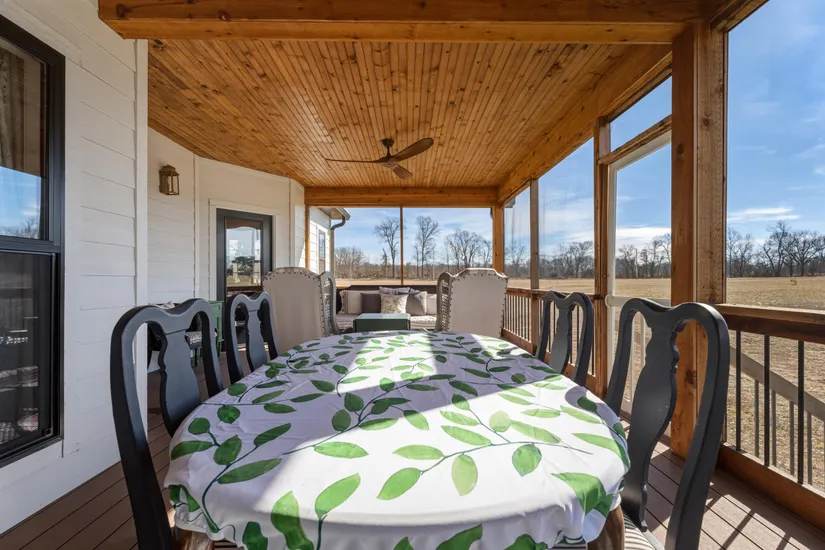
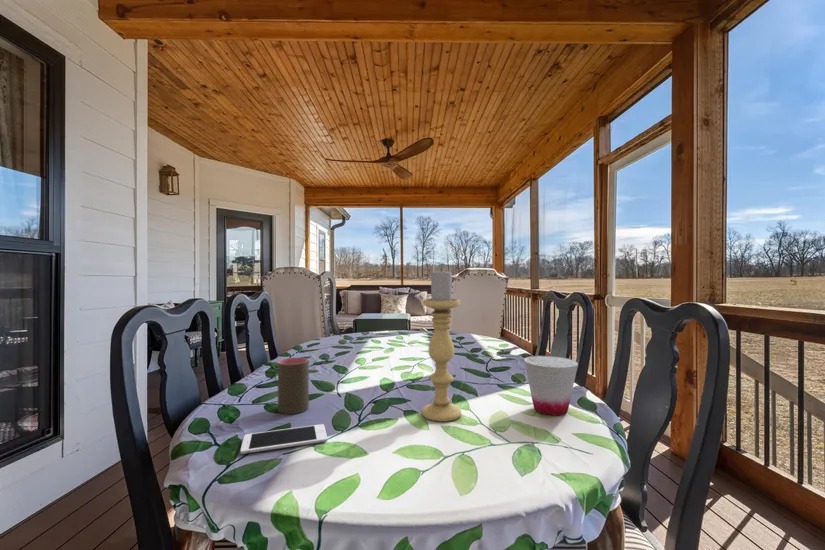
+ cup (293, 384)
+ candle holder (441, 341)
+ cup (550, 385)
+ cell phone (285, 437)
